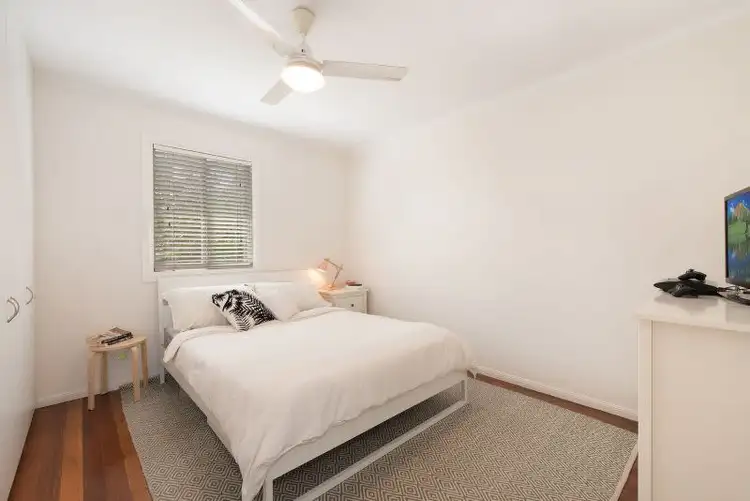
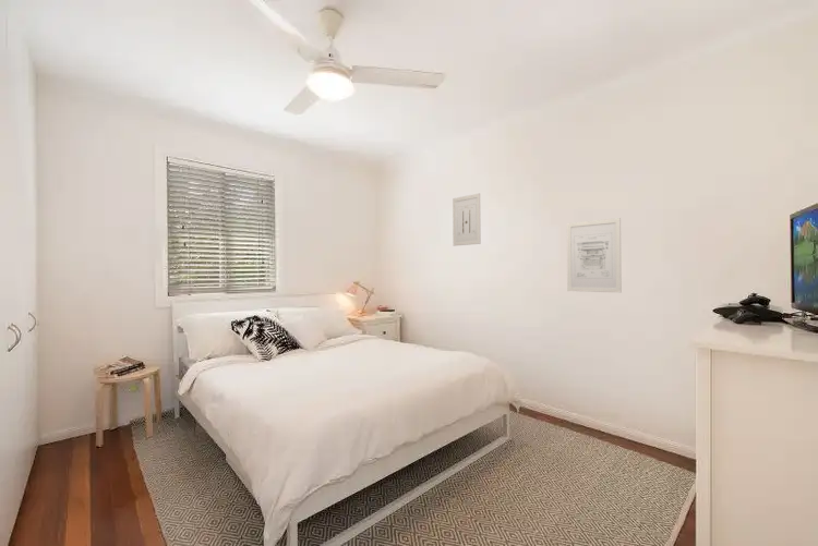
+ wall art (592, 256)
+ wall art (466, 220)
